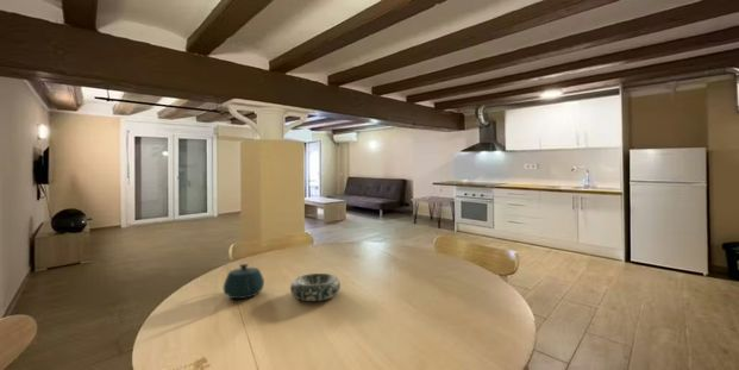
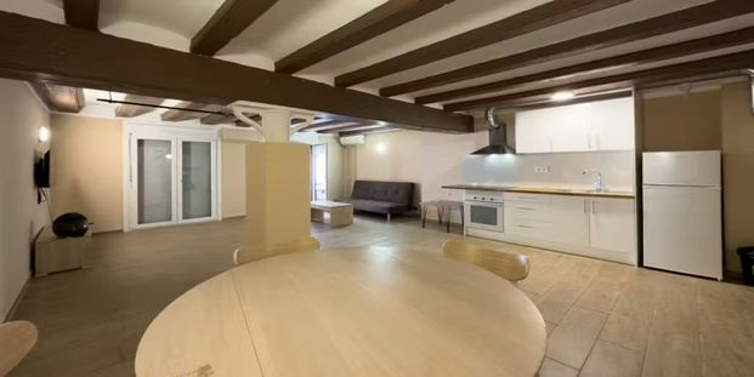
- decorative bowl (315, 287)
- teapot (244, 280)
